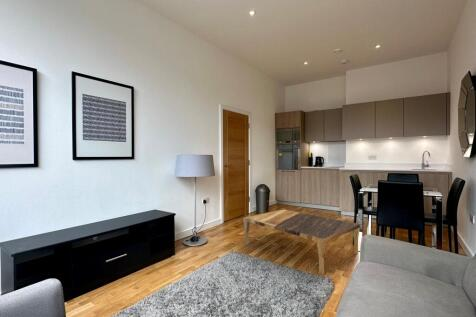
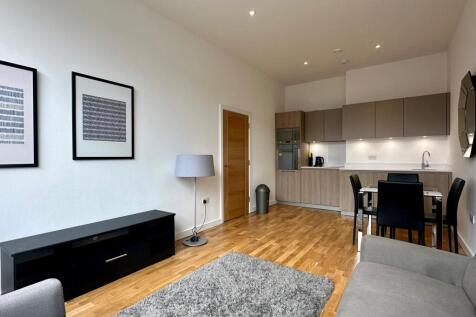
- coffee table (298, 234)
